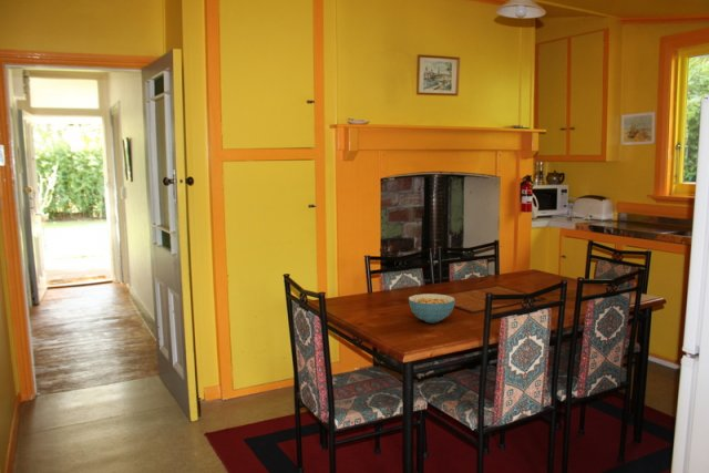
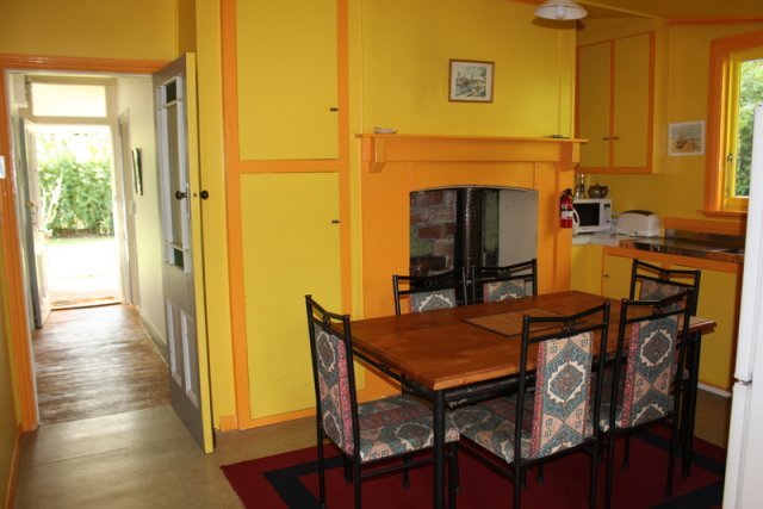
- cereal bowl (431, 309)
